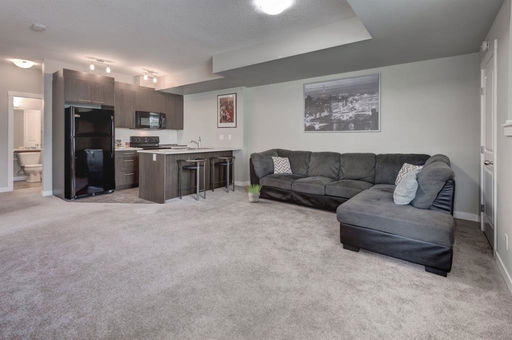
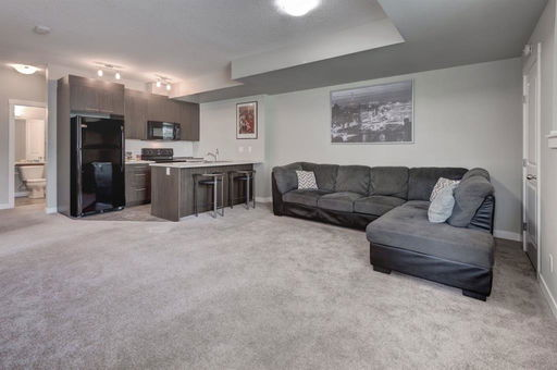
- potted plant (253, 192)
